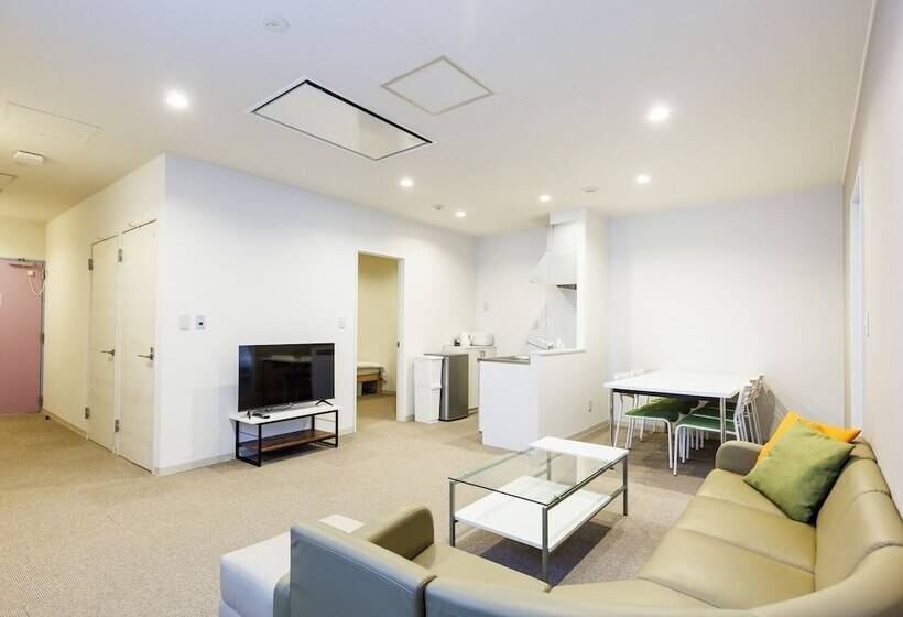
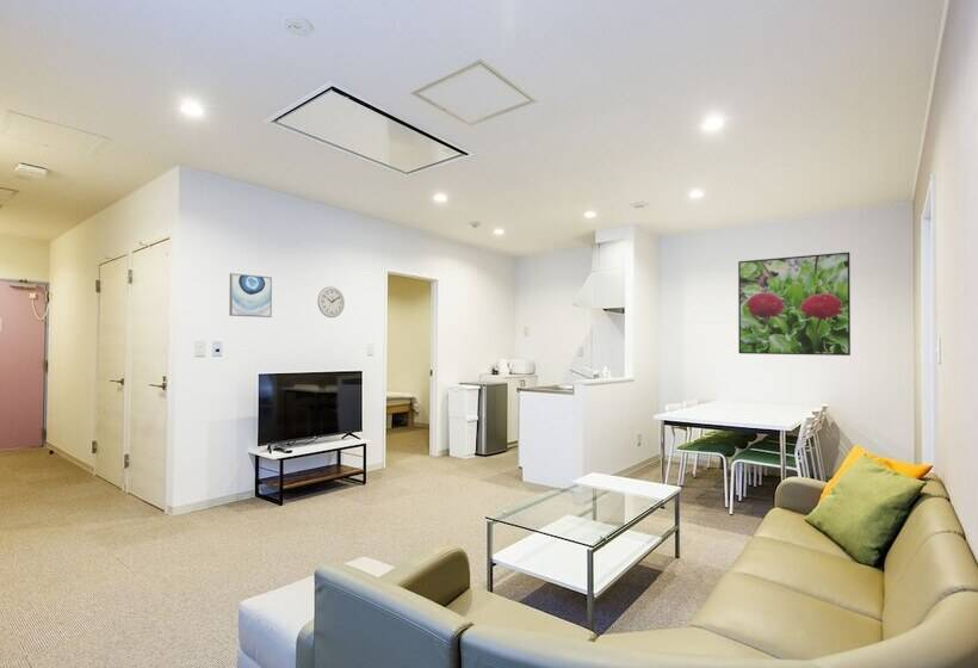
+ wall clock (332, 302)
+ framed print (791, 305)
+ wall art (250, 296)
